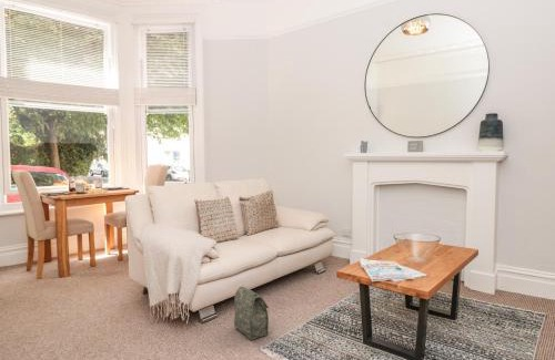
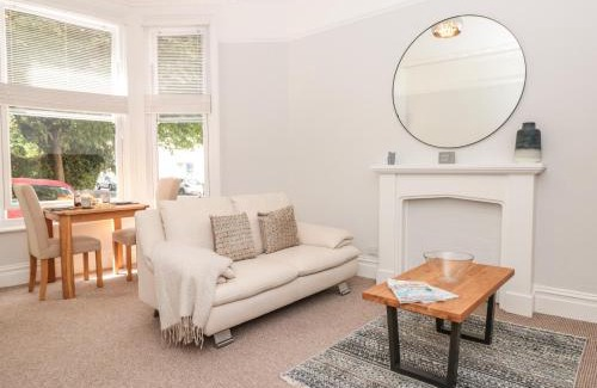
- bag (251, 310)
